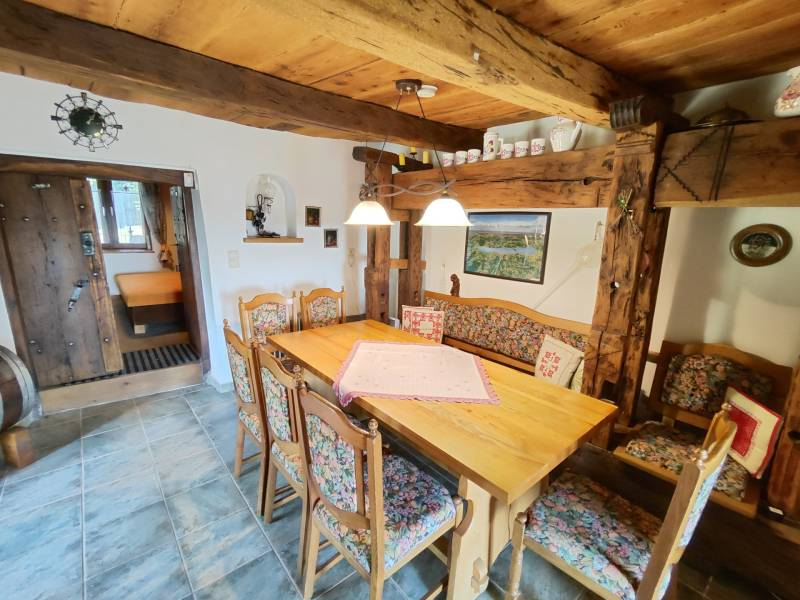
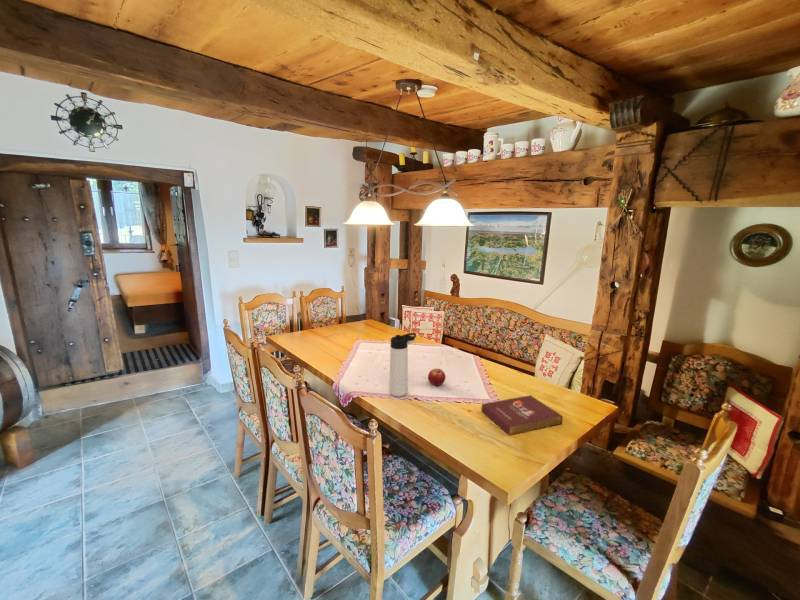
+ thermos bottle (402, 364)
+ book (520, 413)
+ fruit (436, 376)
